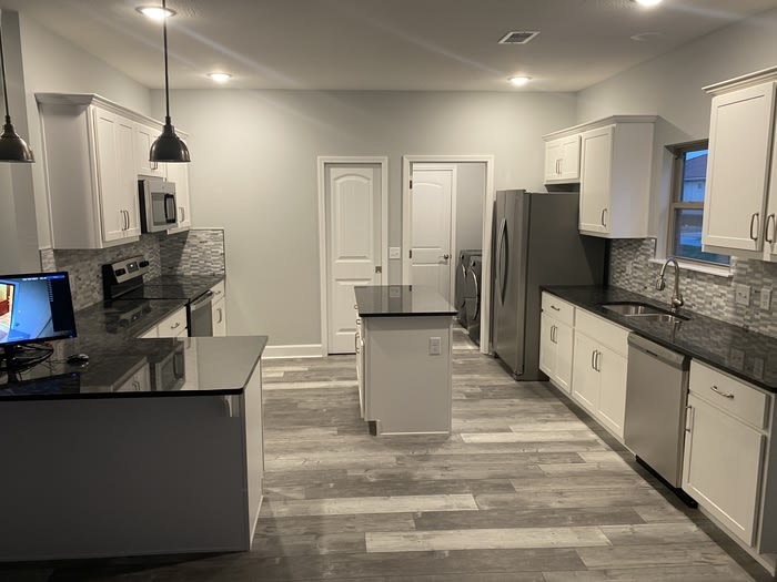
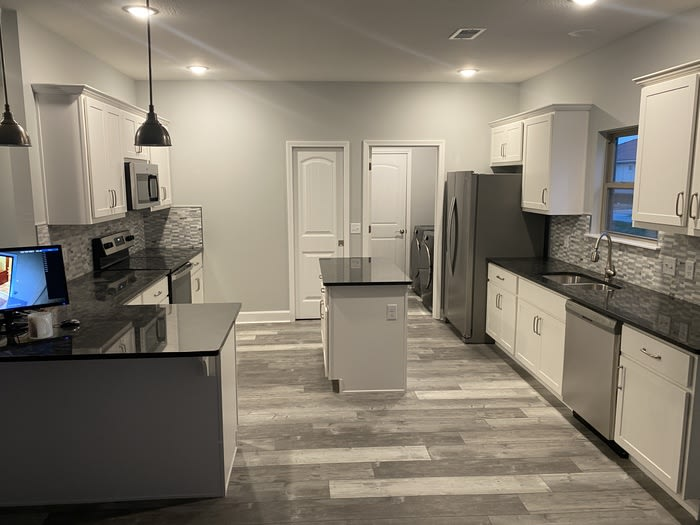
+ mug (40, 325)
